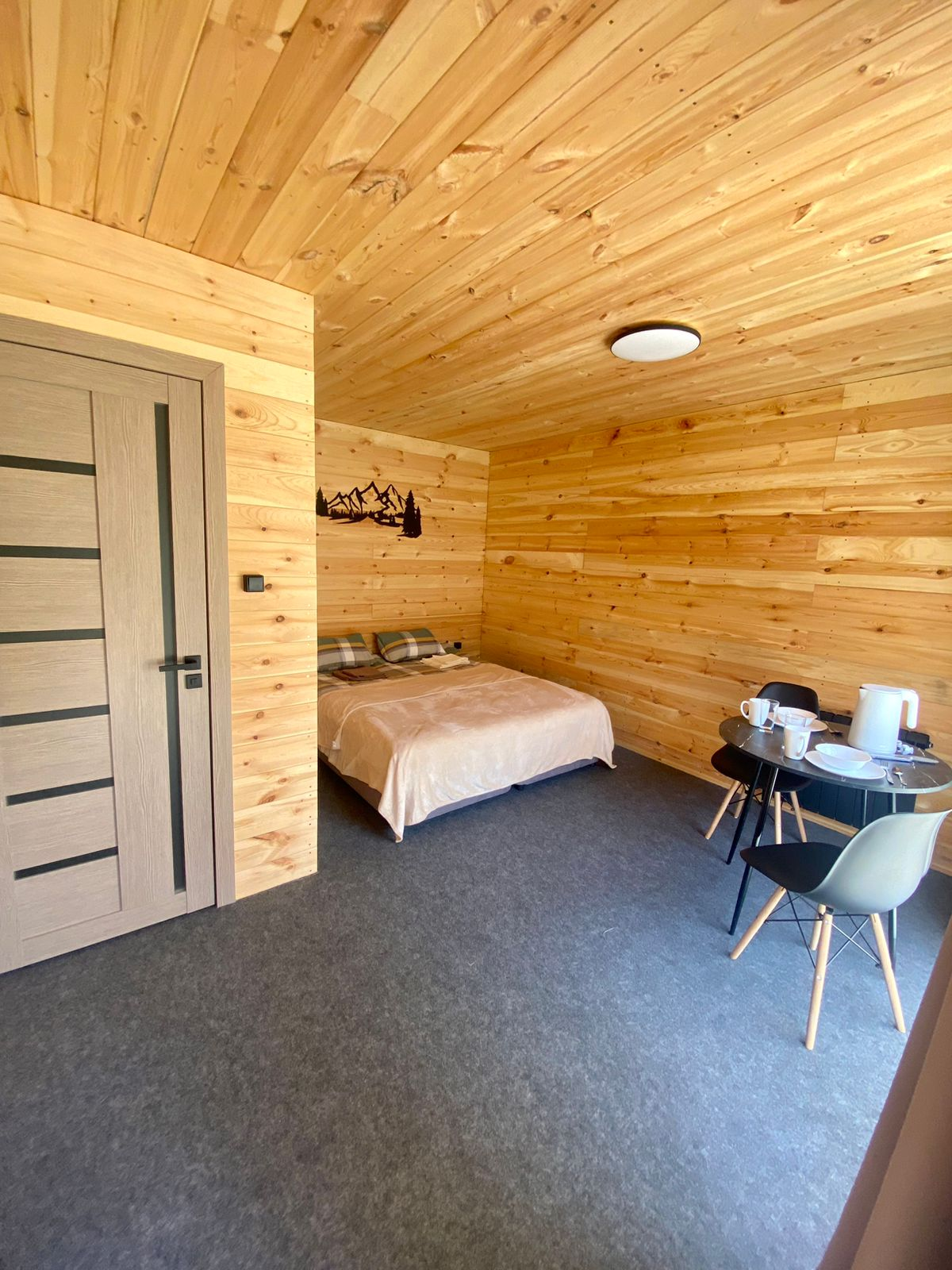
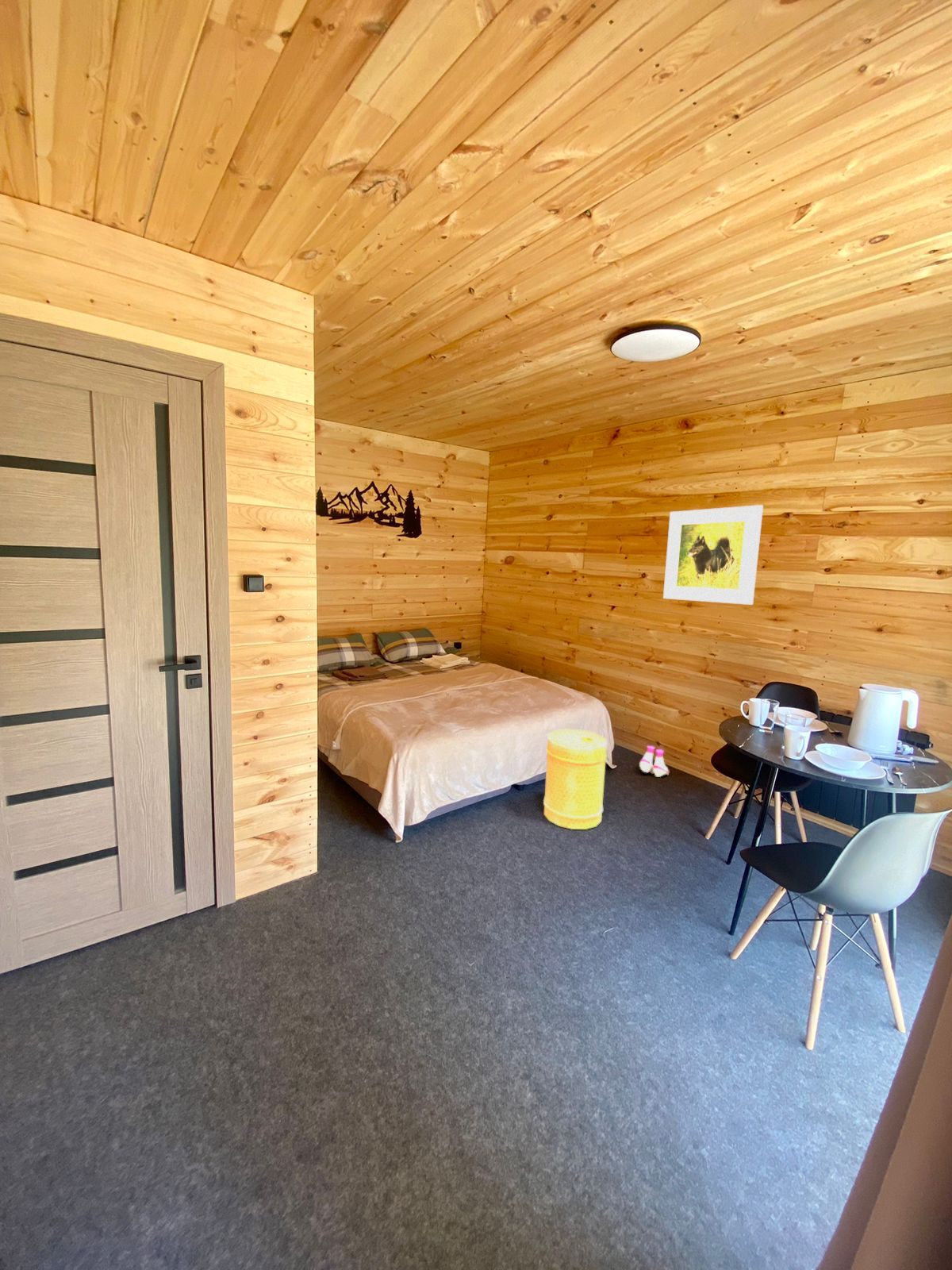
+ boots (655, 760)
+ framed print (708, 556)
+ basket (574, 776)
